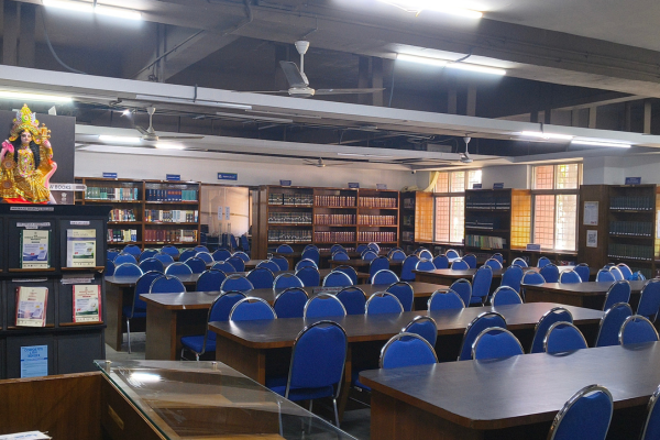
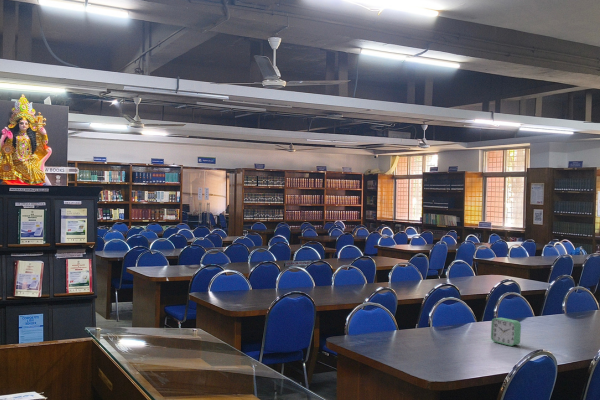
+ alarm clock (505, 331)
